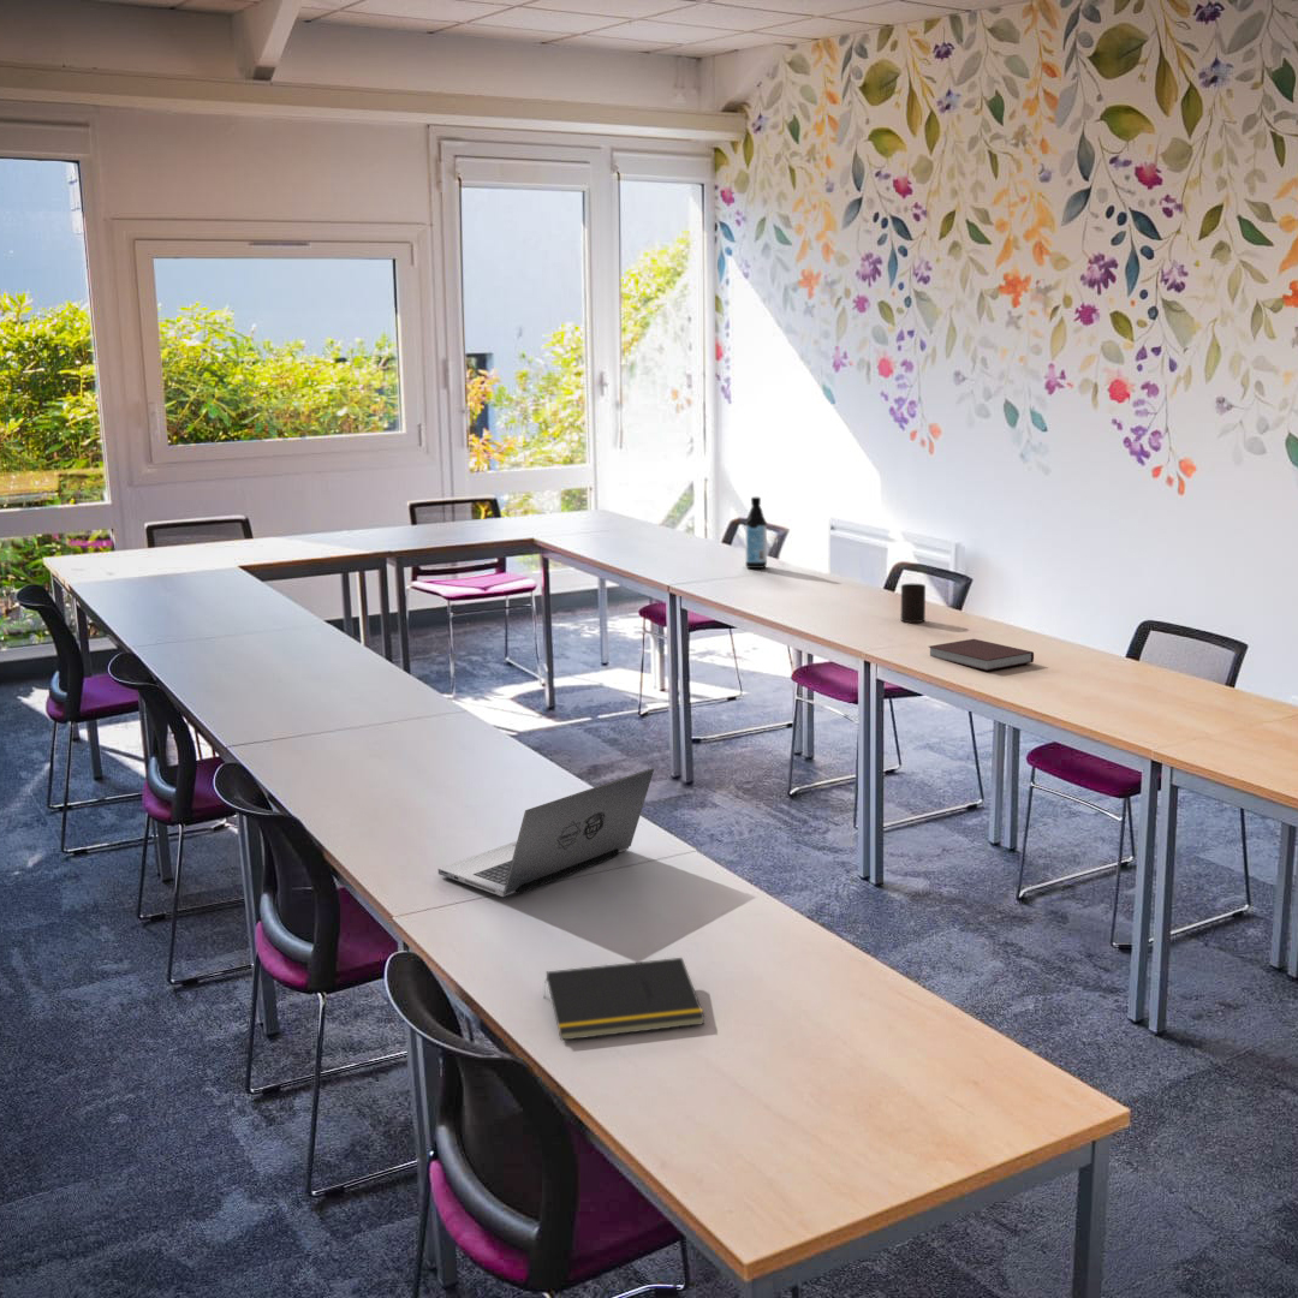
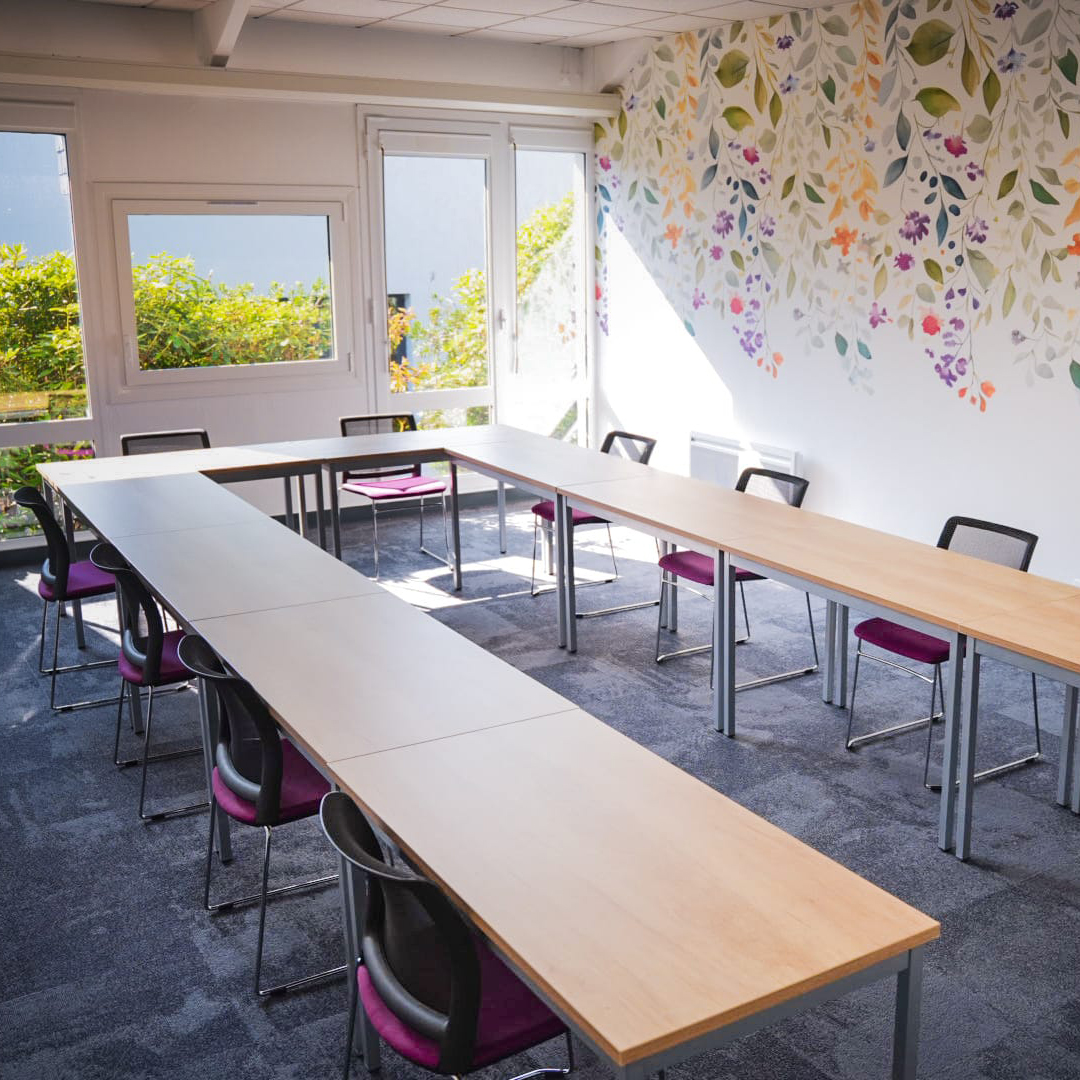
- notepad (624, 996)
- cup (912, 602)
- laptop (547, 822)
- water bottle (756, 531)
- notebook (980, 654)
